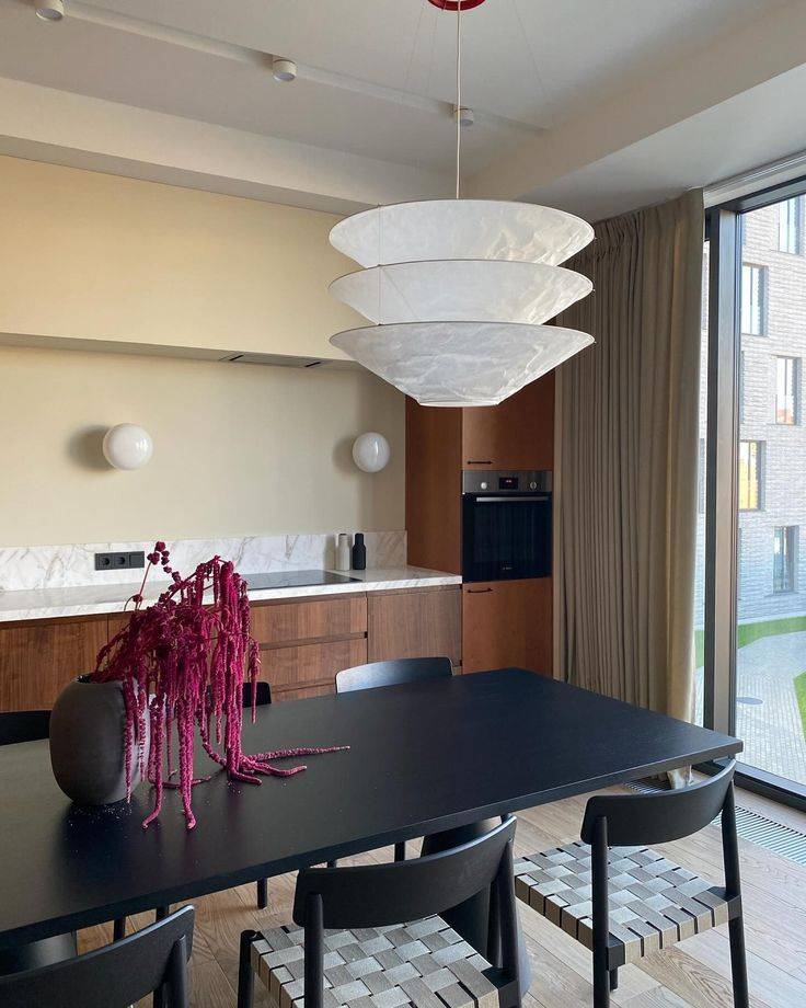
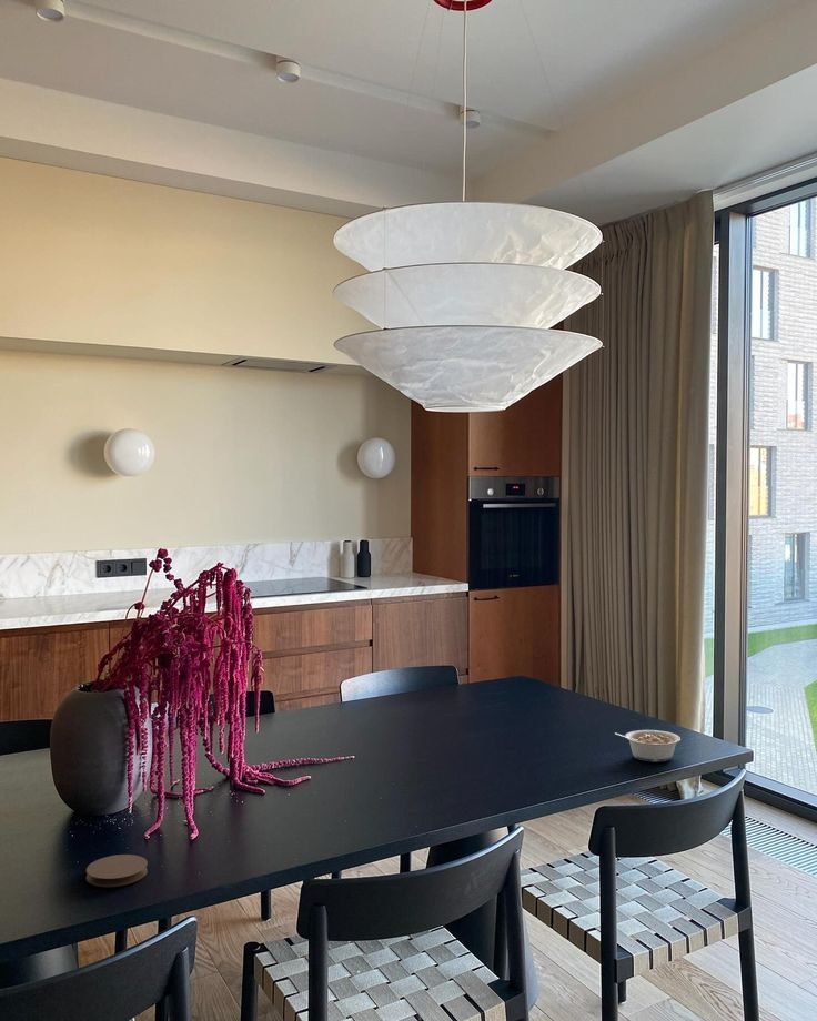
+ legume (650, 745)
+ coaster (117, 870)
